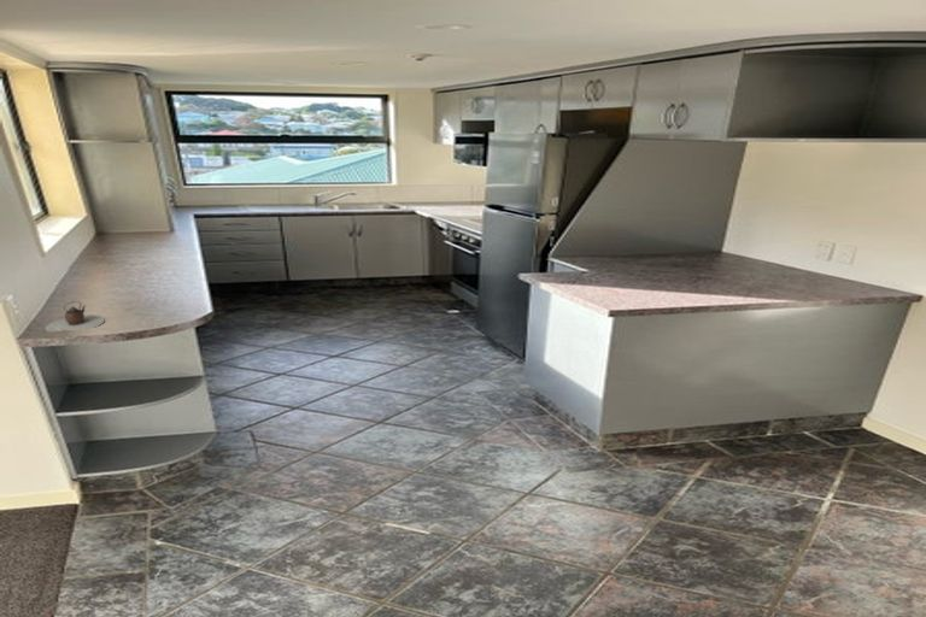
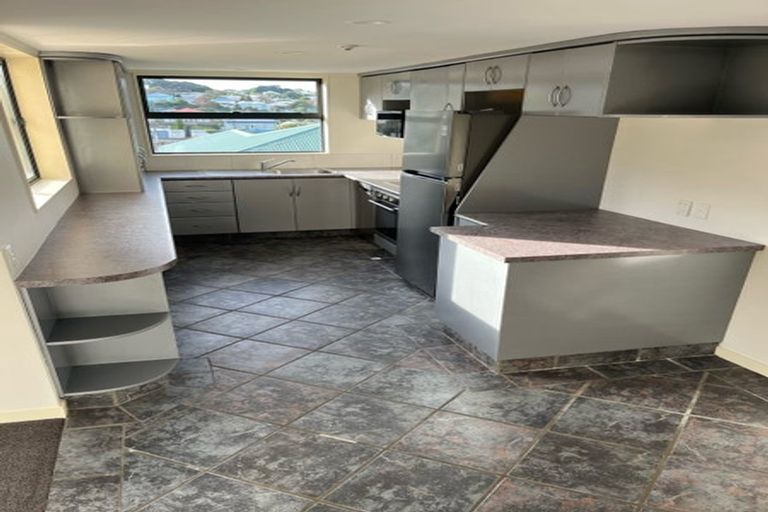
- teapot (72, 313)
